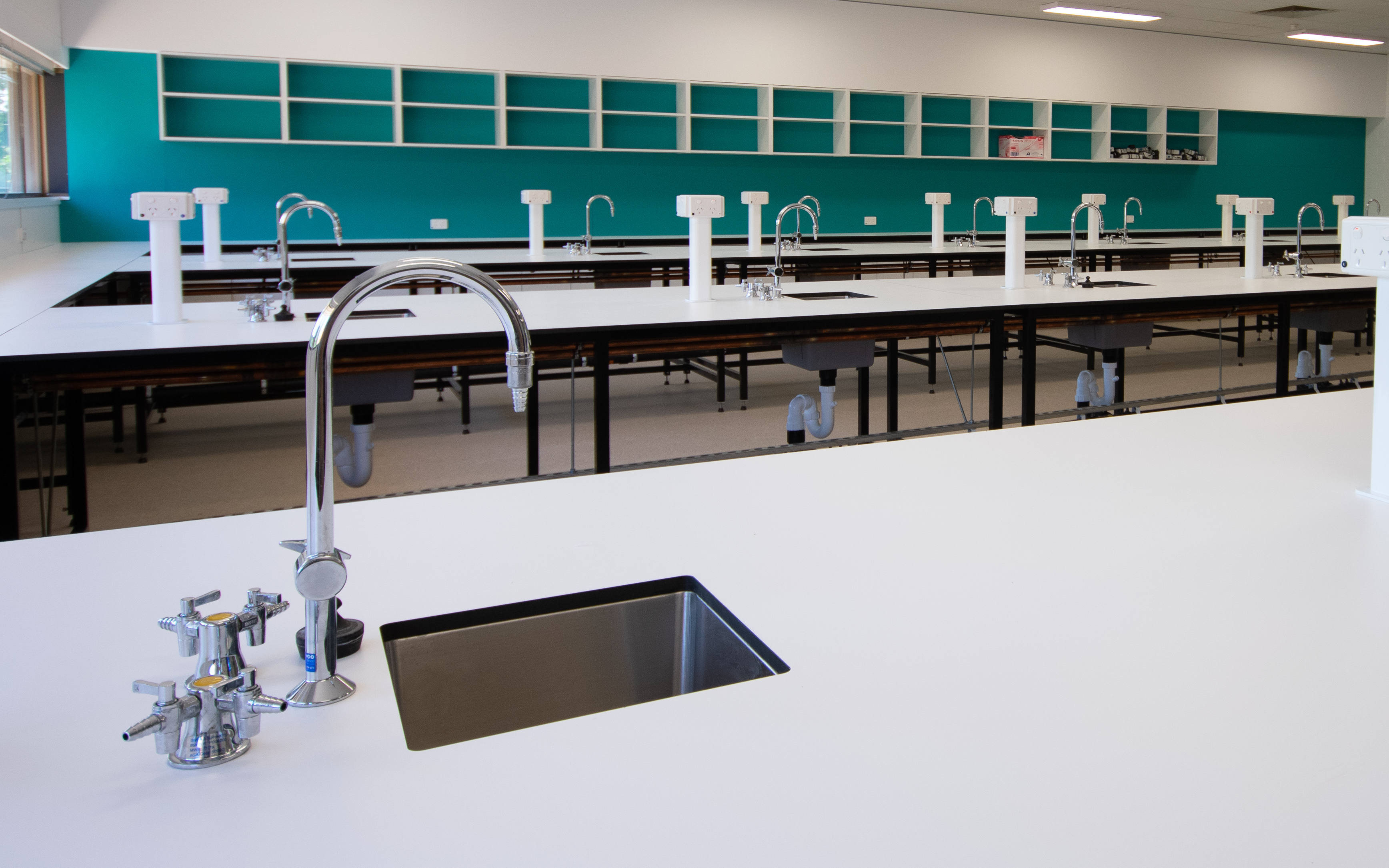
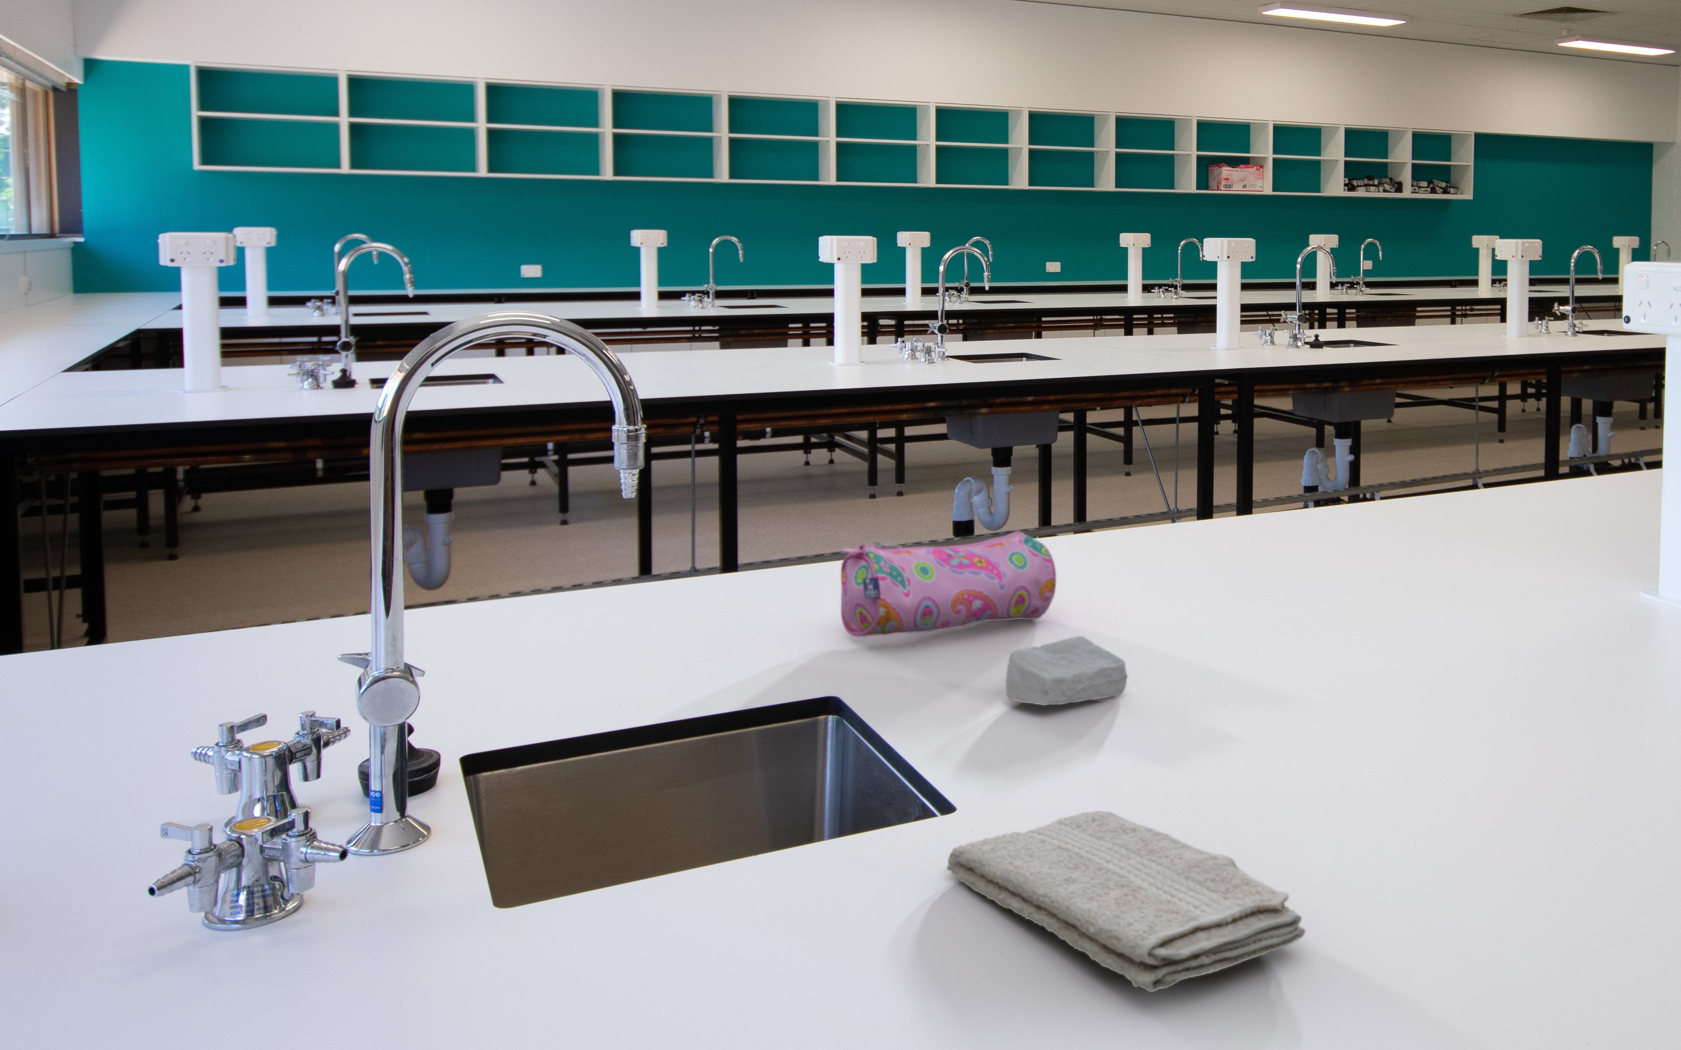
+ washcloth (1117, 885)
+ soap bar (1061, 670)
+ pencil case (945, 583)
